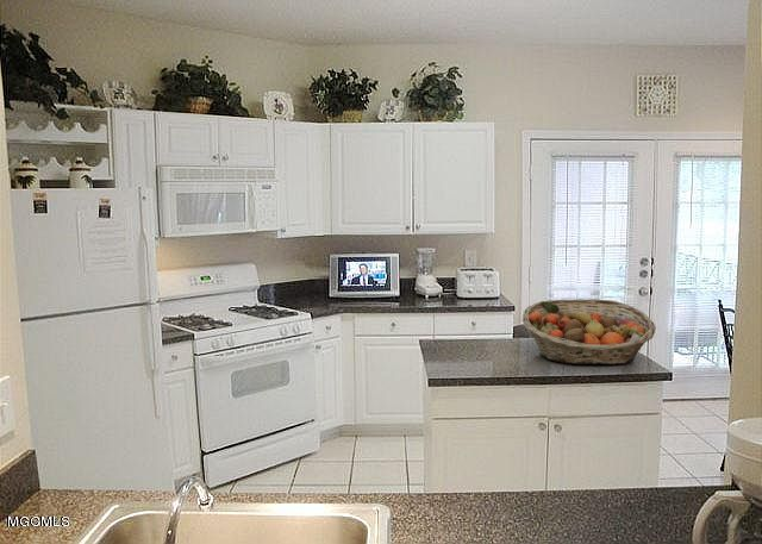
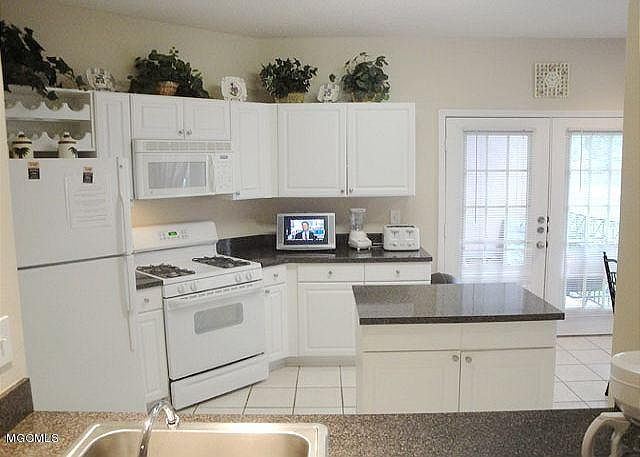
- fruit basket (586, 330)
